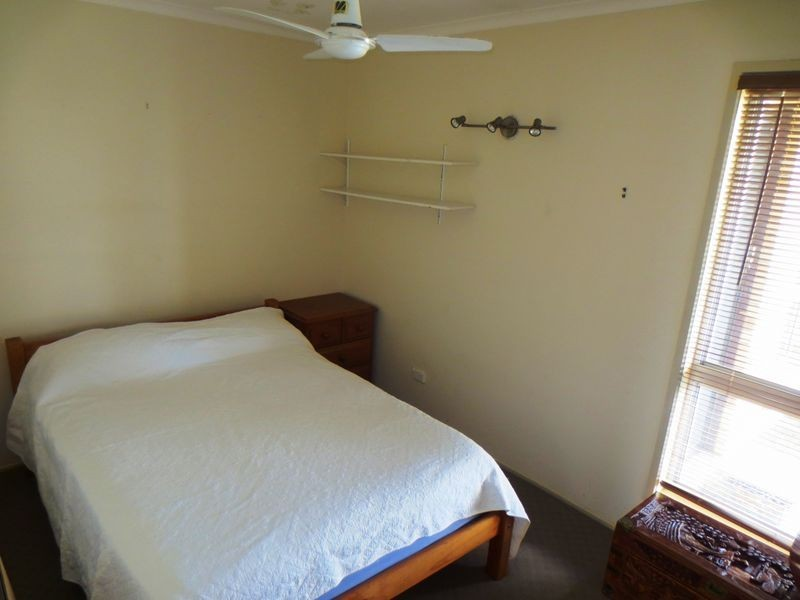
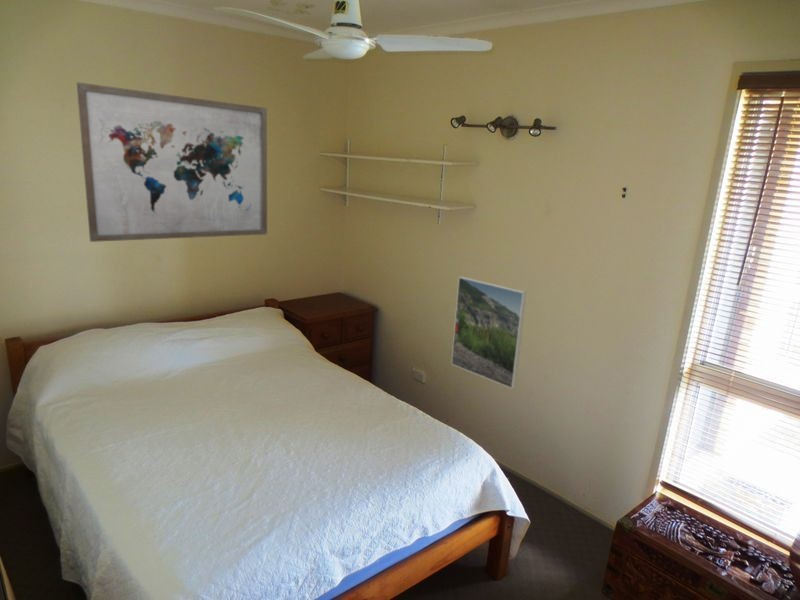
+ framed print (486, 330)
+ wall art (185, 169)
